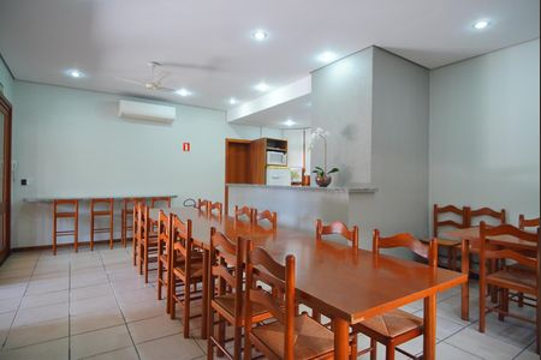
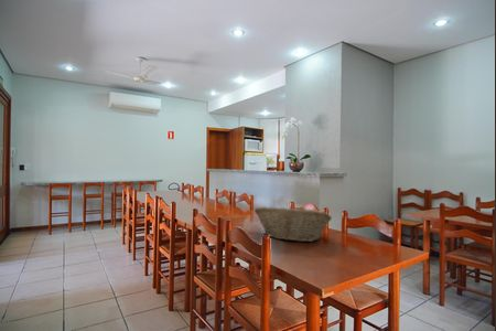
+ fruit basket (291, 220)
